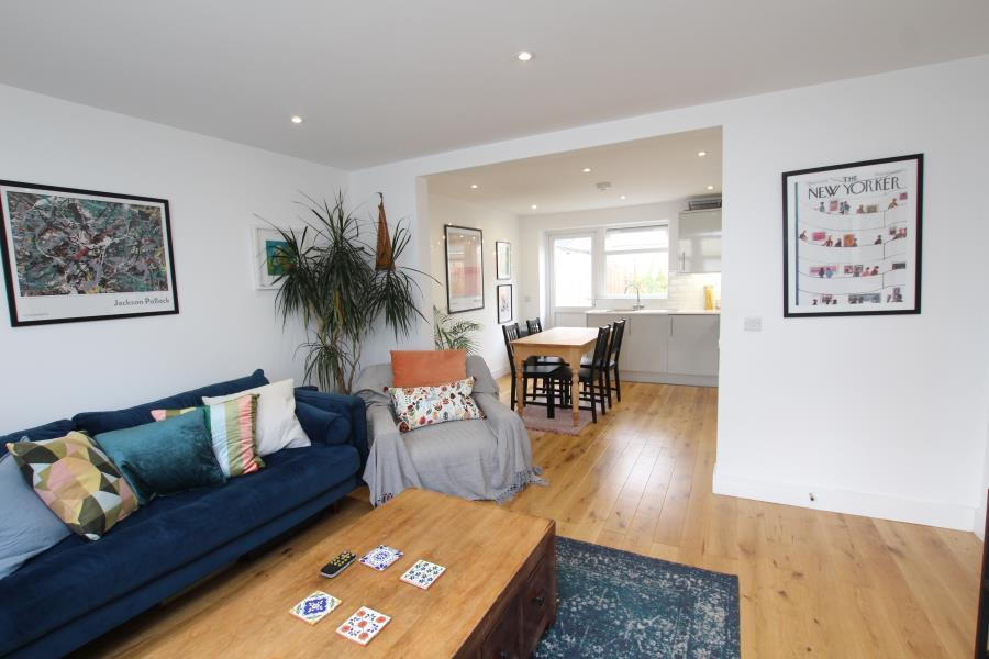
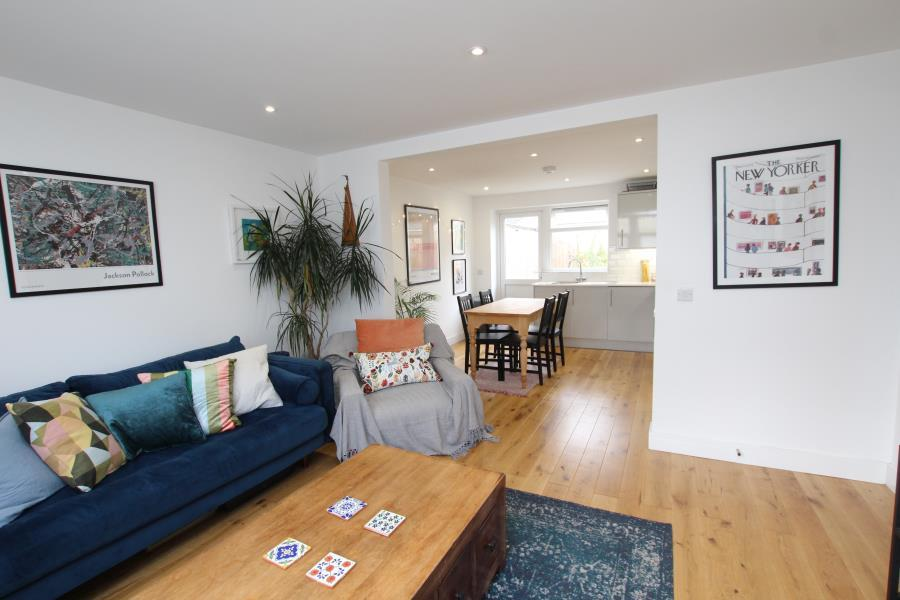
- remote control (338, 563)
